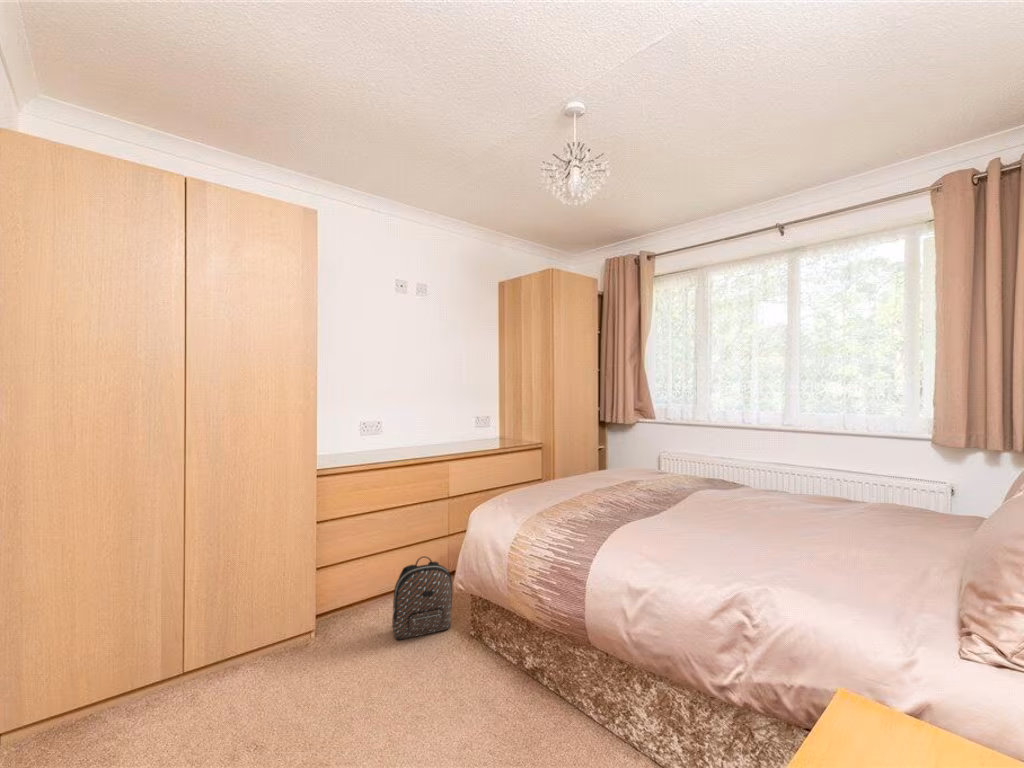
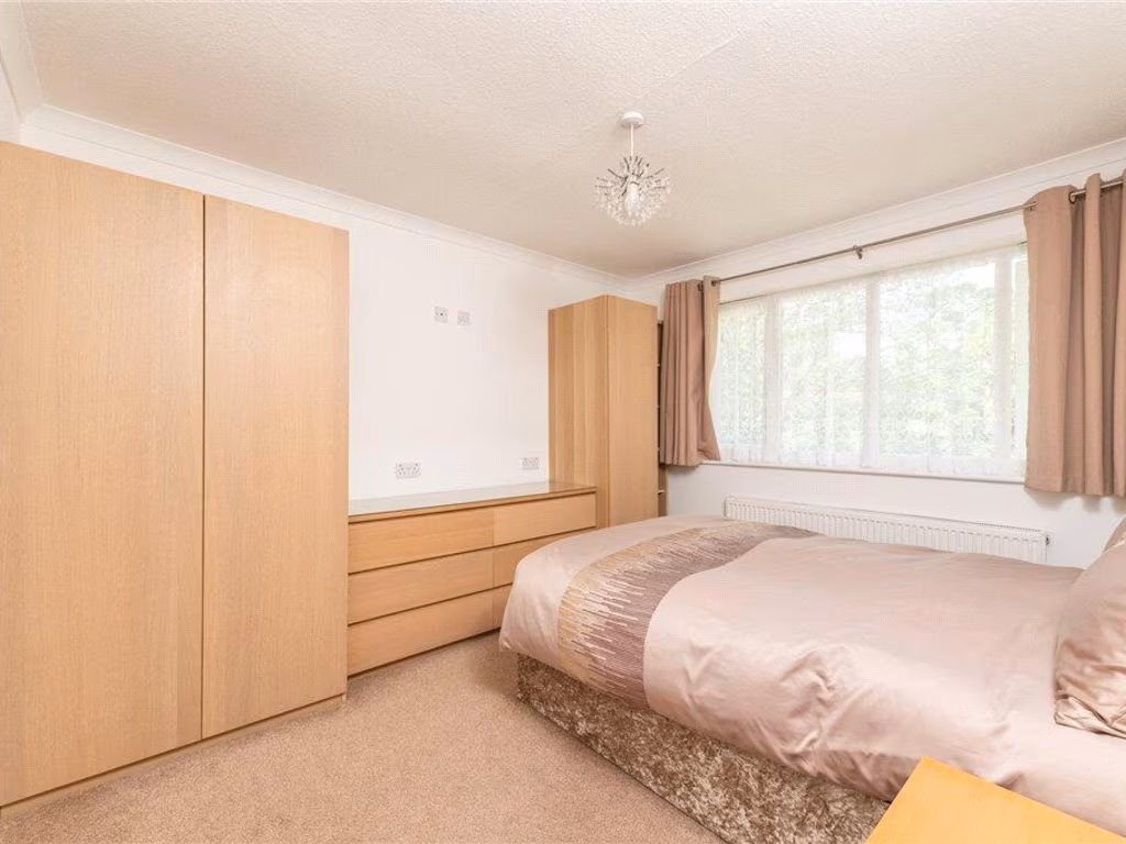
- backpack (421, 592)
